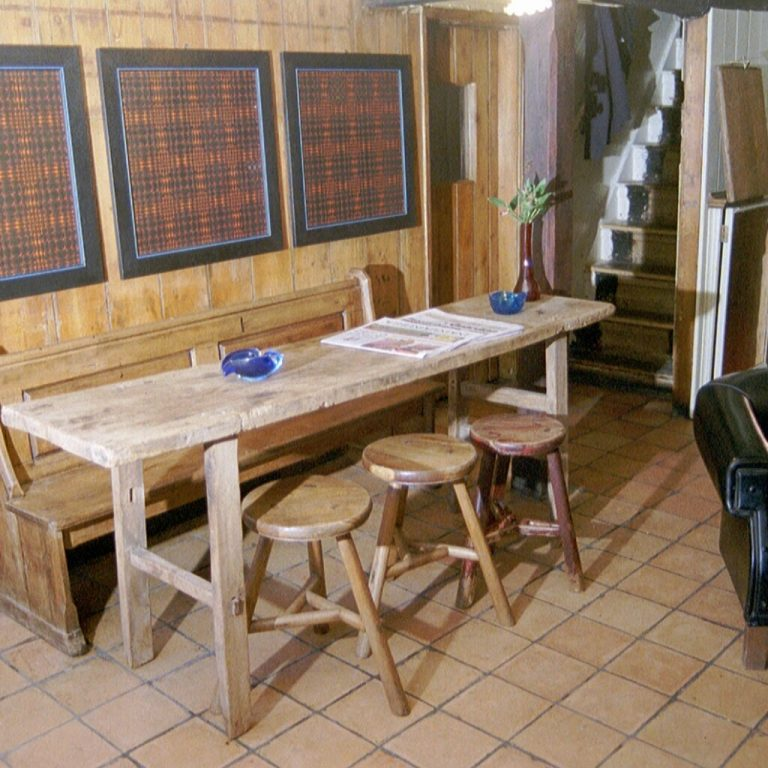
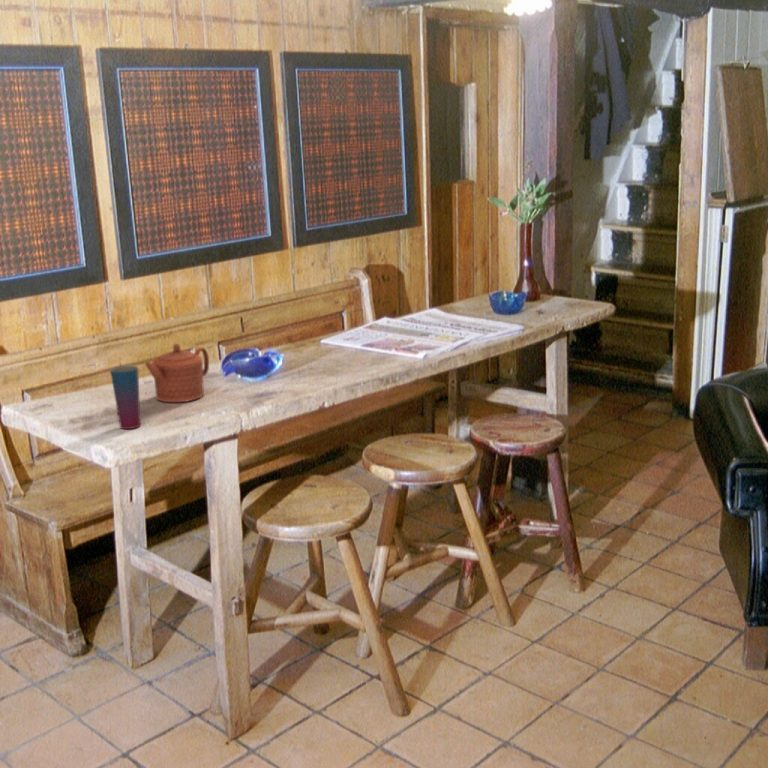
+ teapot (177, 370)
+ cup (127, 397)
